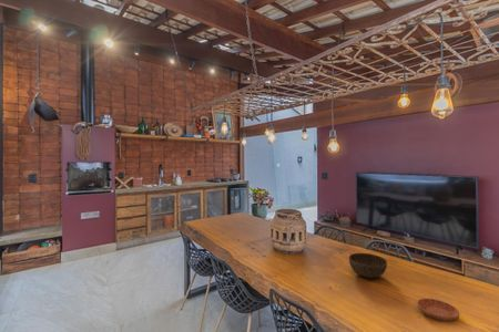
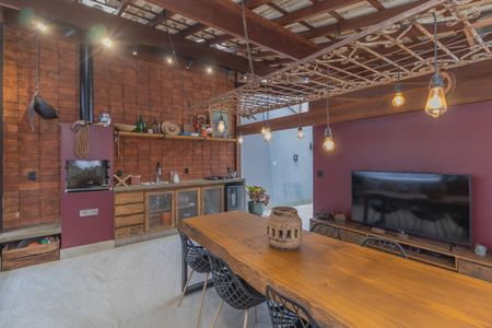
- saucer (437, 310)
- bowl (367, 266)
